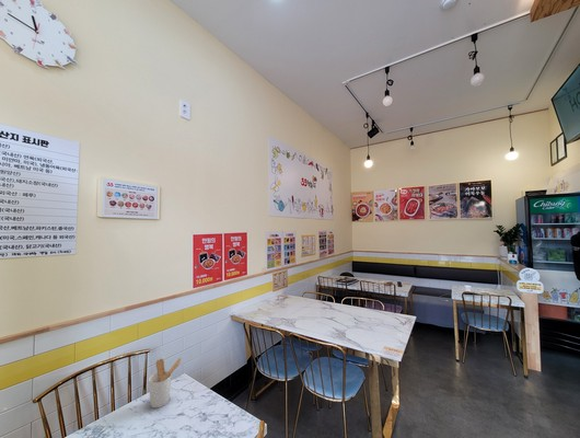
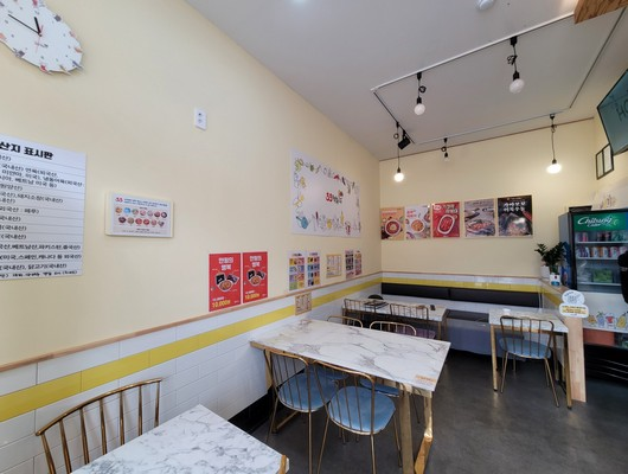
- utensil holder (165, 381)
